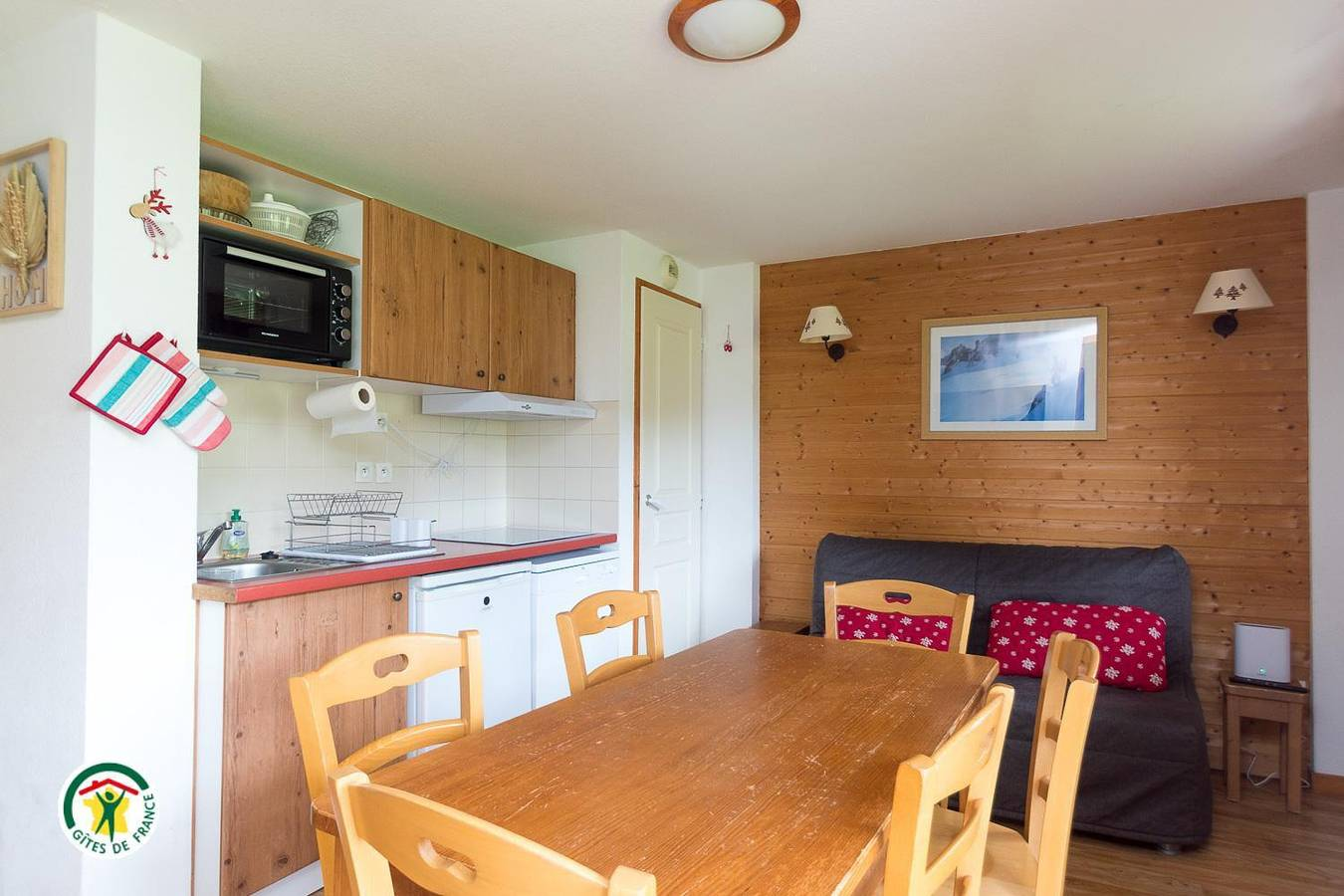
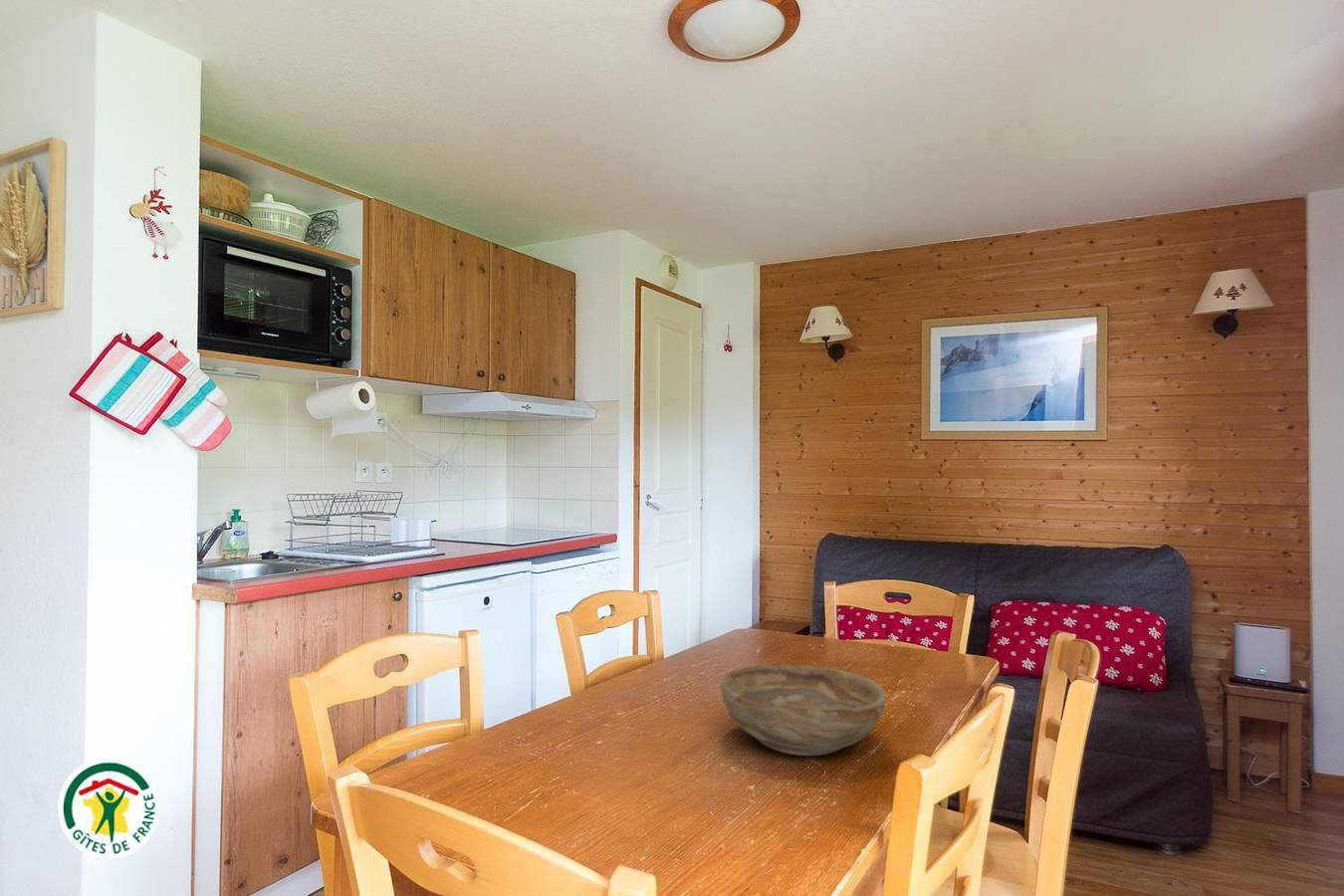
+ bowl (801, 712)
